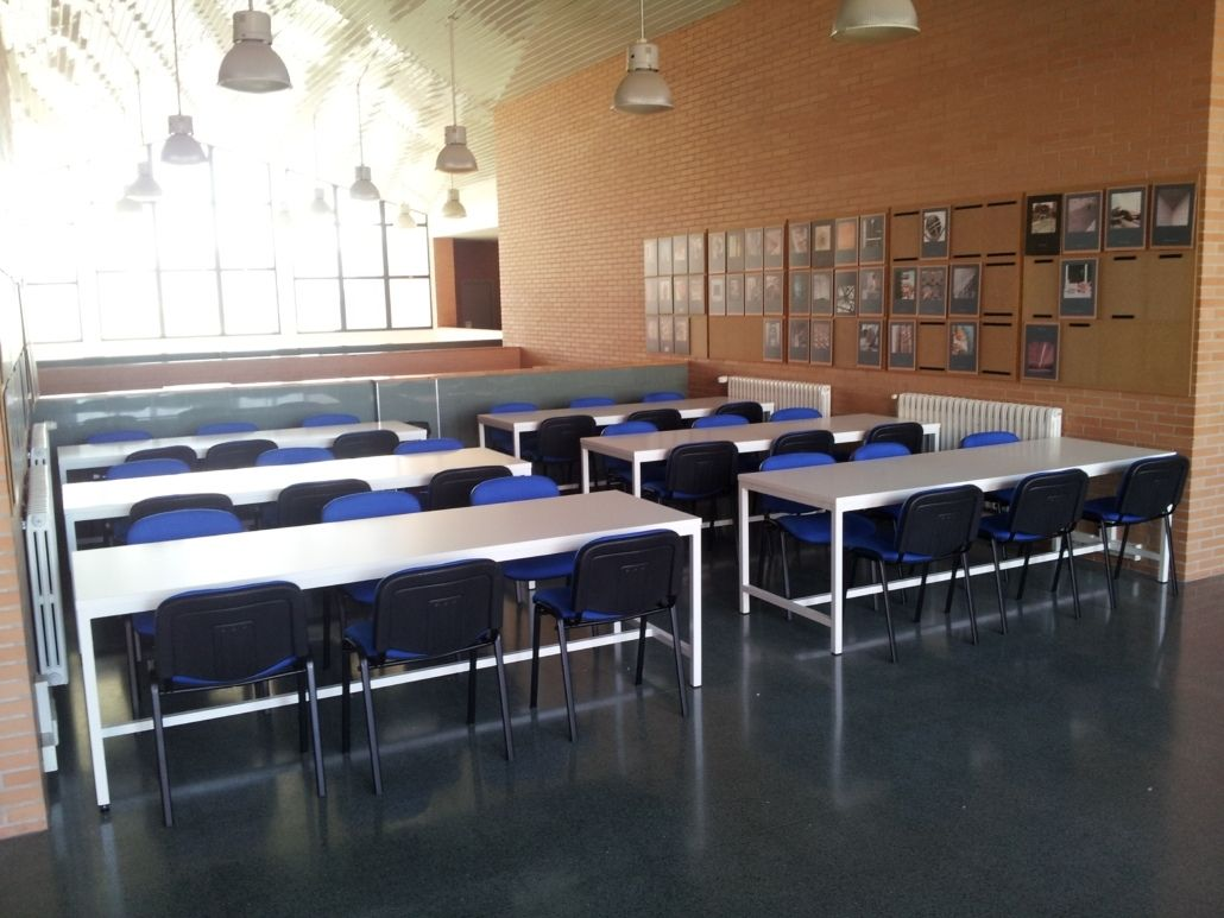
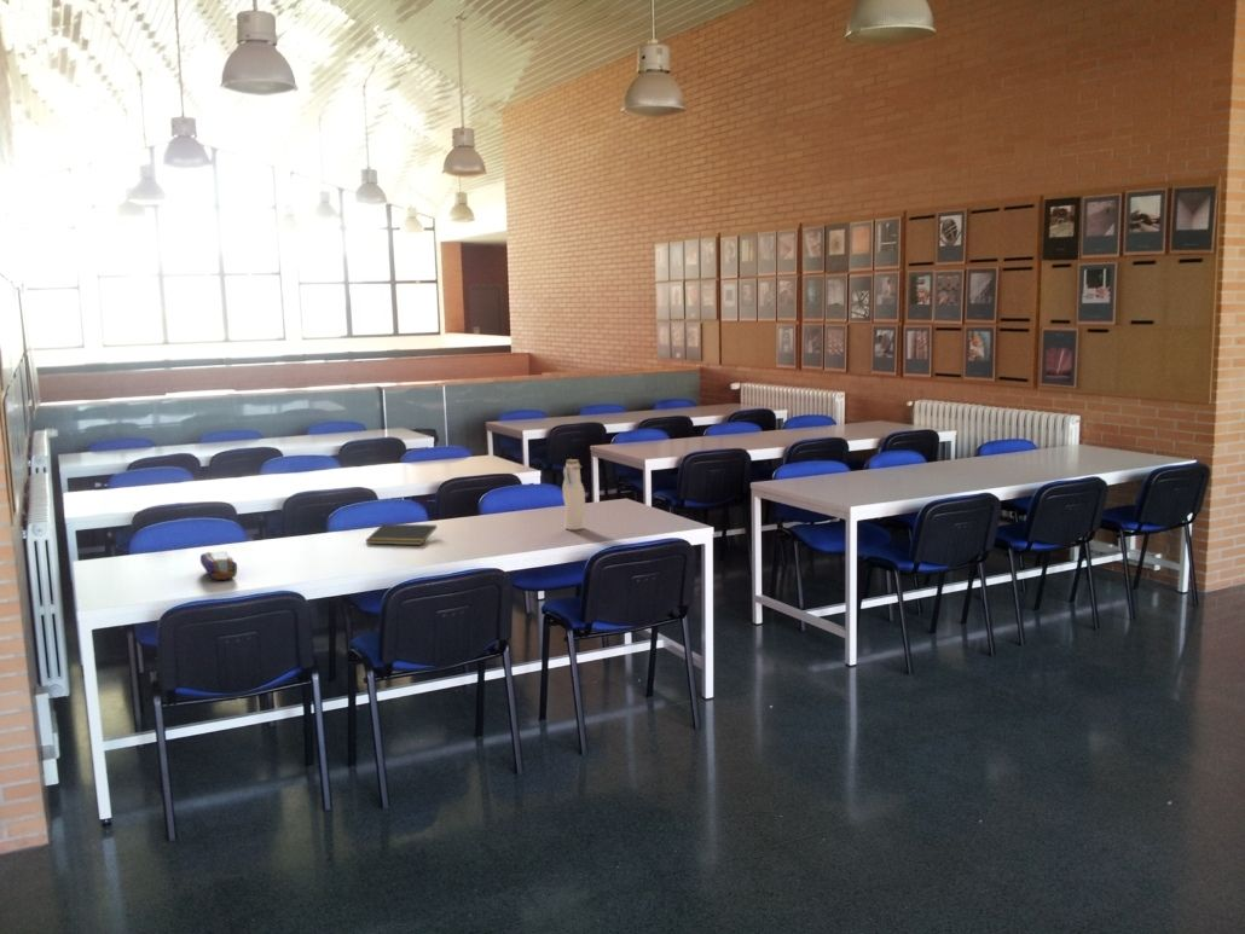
+ notepad (401, 534)
+ pencil case (218, 564)
+ water bottle (573, 494)
